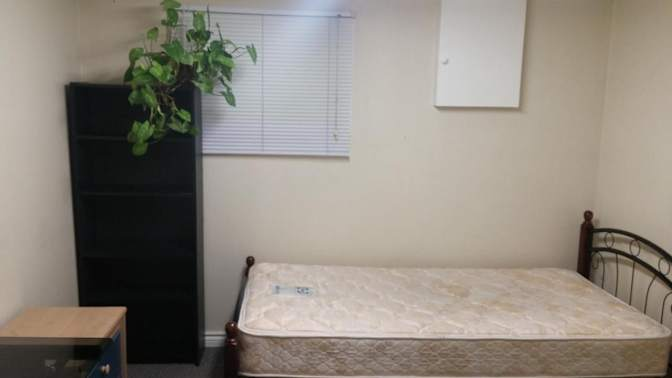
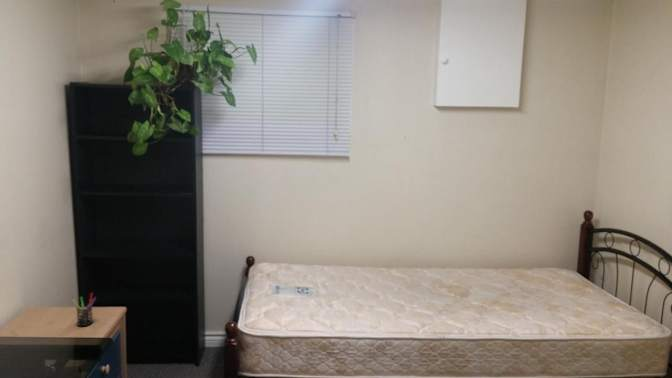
+ pen holder (84, 309)
